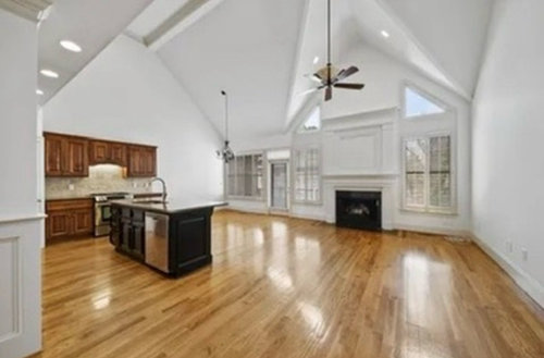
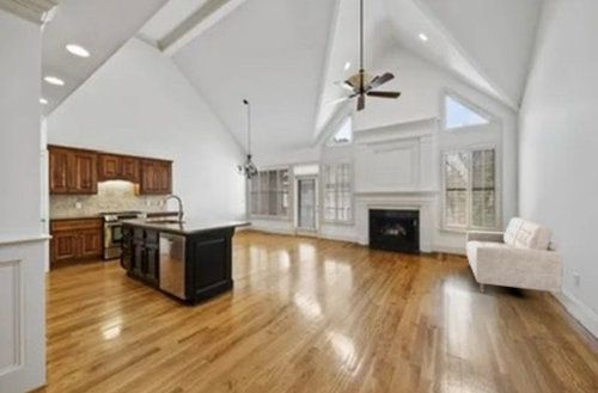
+ sofa (502, 250)
